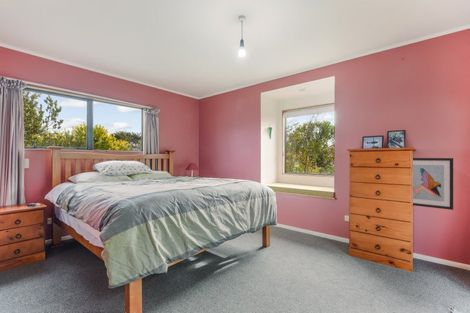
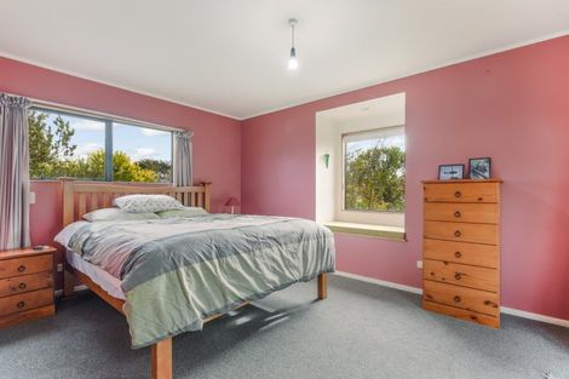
- wall art (425, 182)
